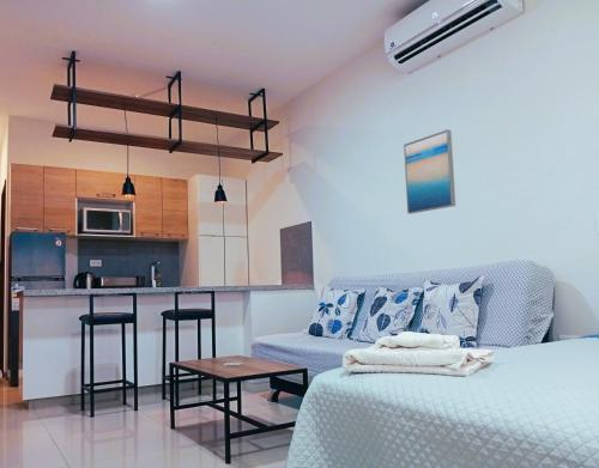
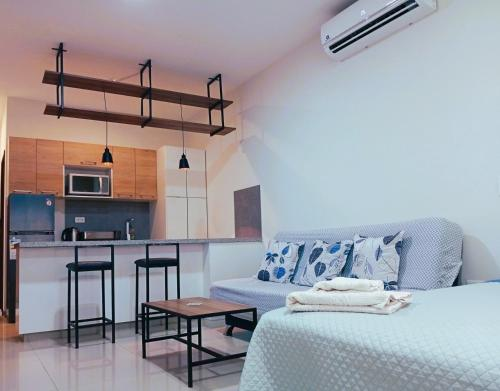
- wall art (428, 174)
